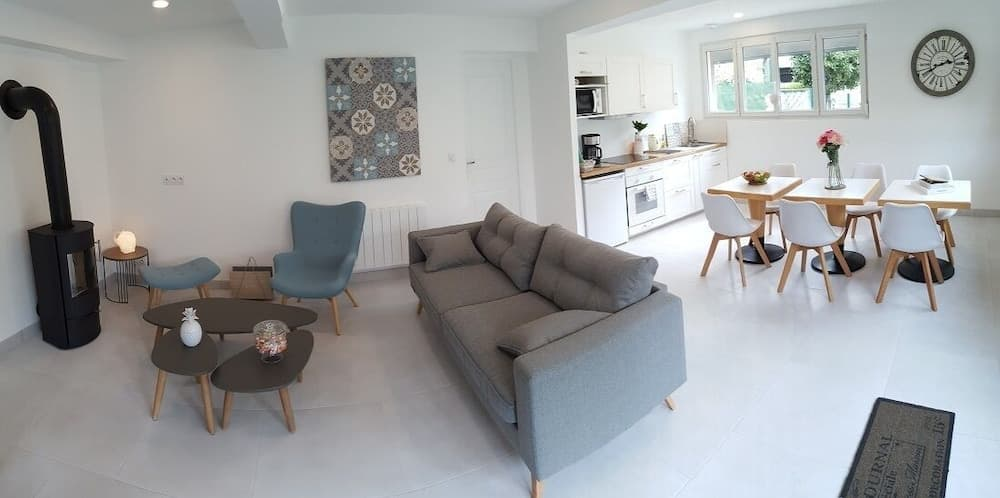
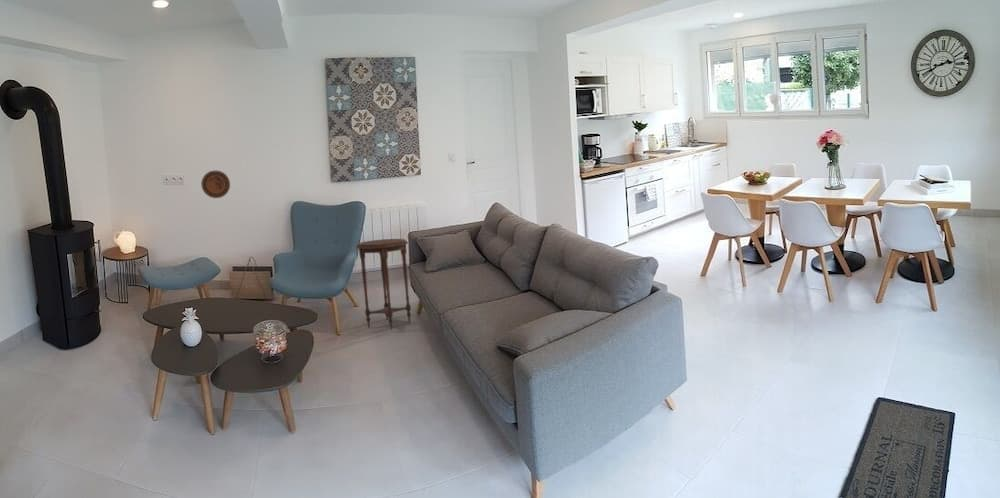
+ decorative plate (215, 184)
+ side table (385, 283)
